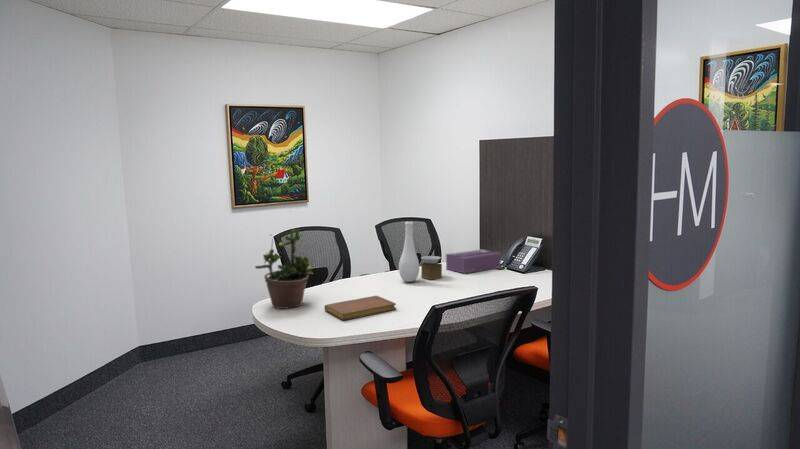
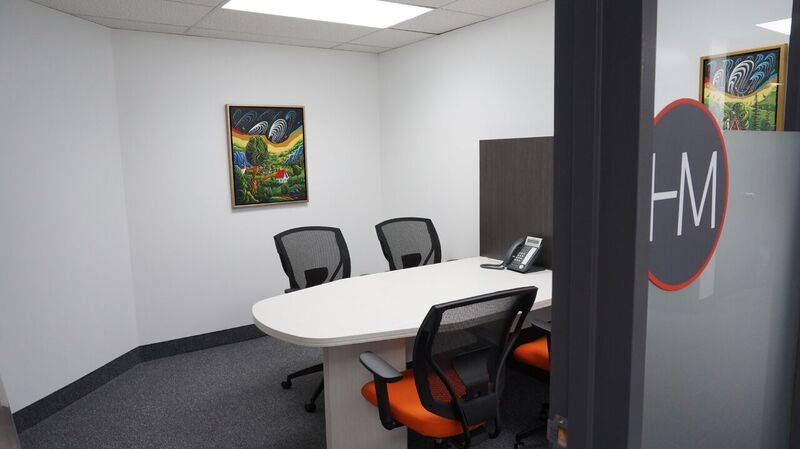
- notebook (360, 306)
- tissue box (473, 260)
- potted plant (287, 265)
- vase (415, 252)
